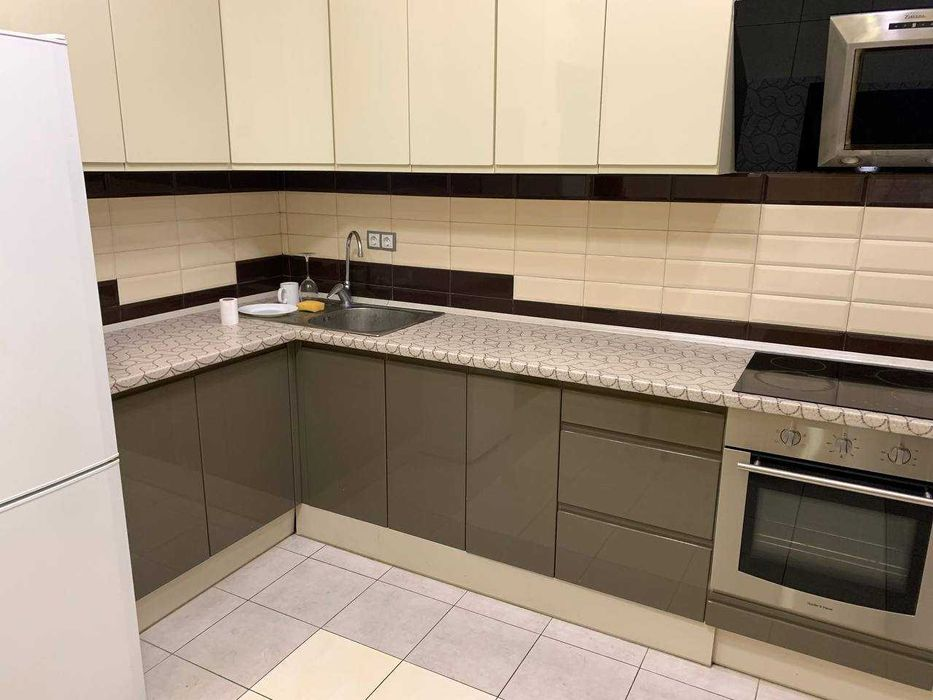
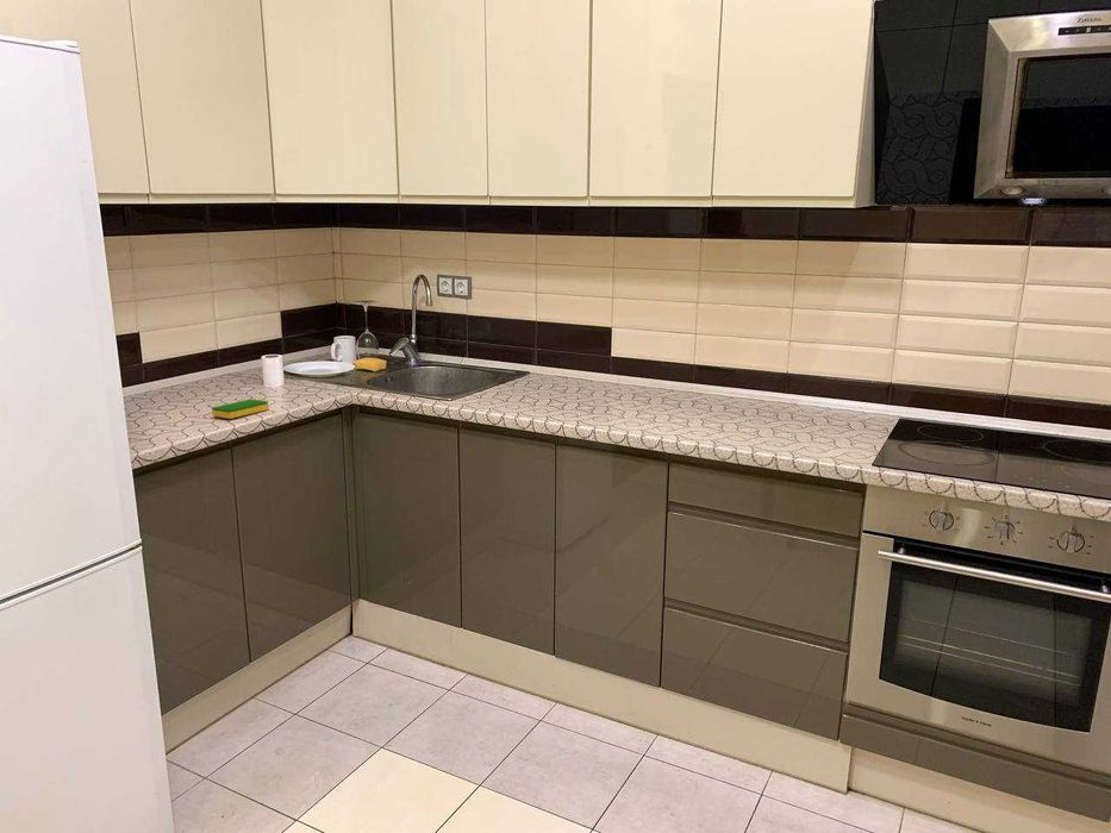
+ dish sponge (241, 408)
